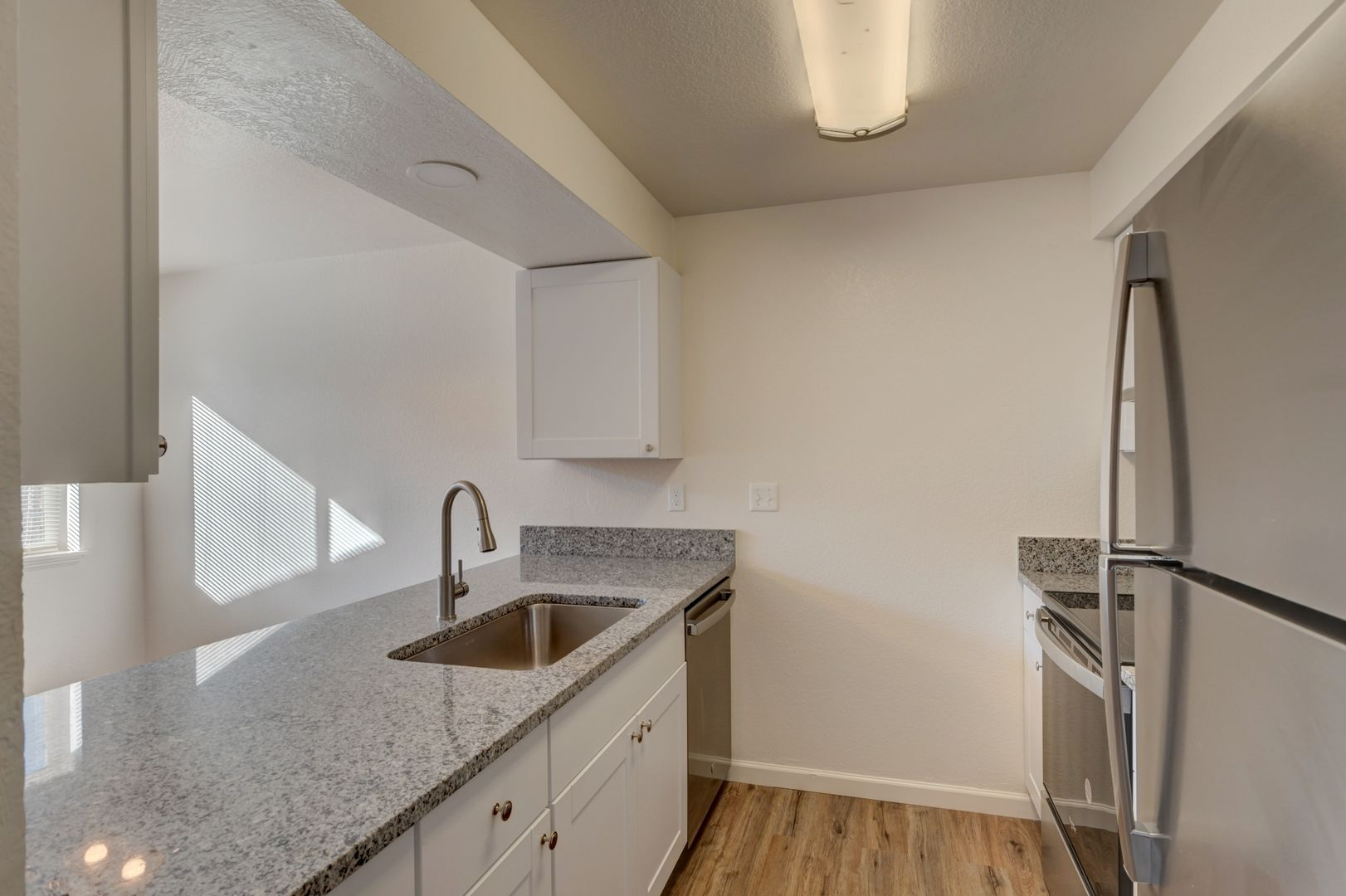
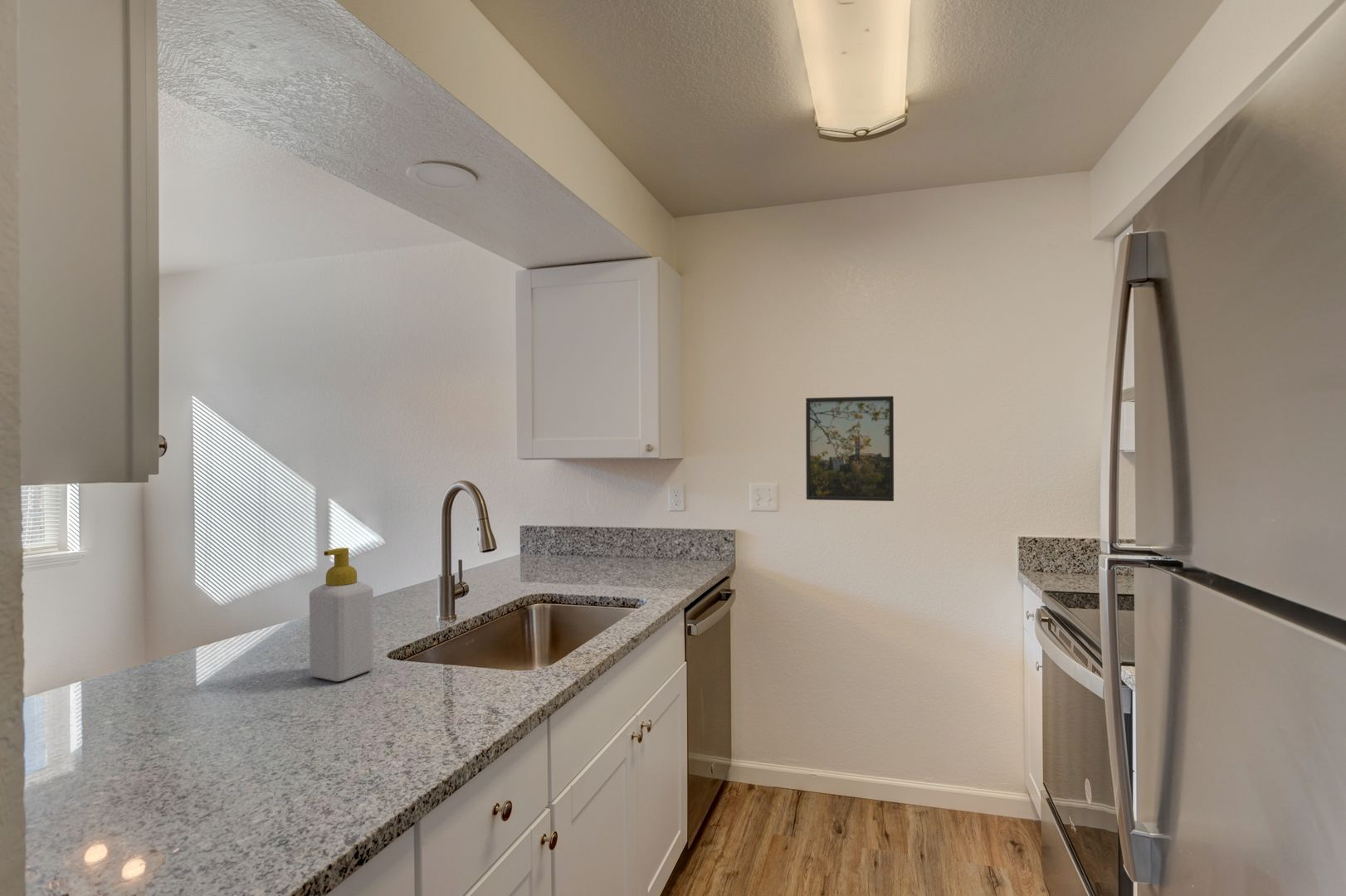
+ soap bottle (341, 611)
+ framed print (849, 448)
